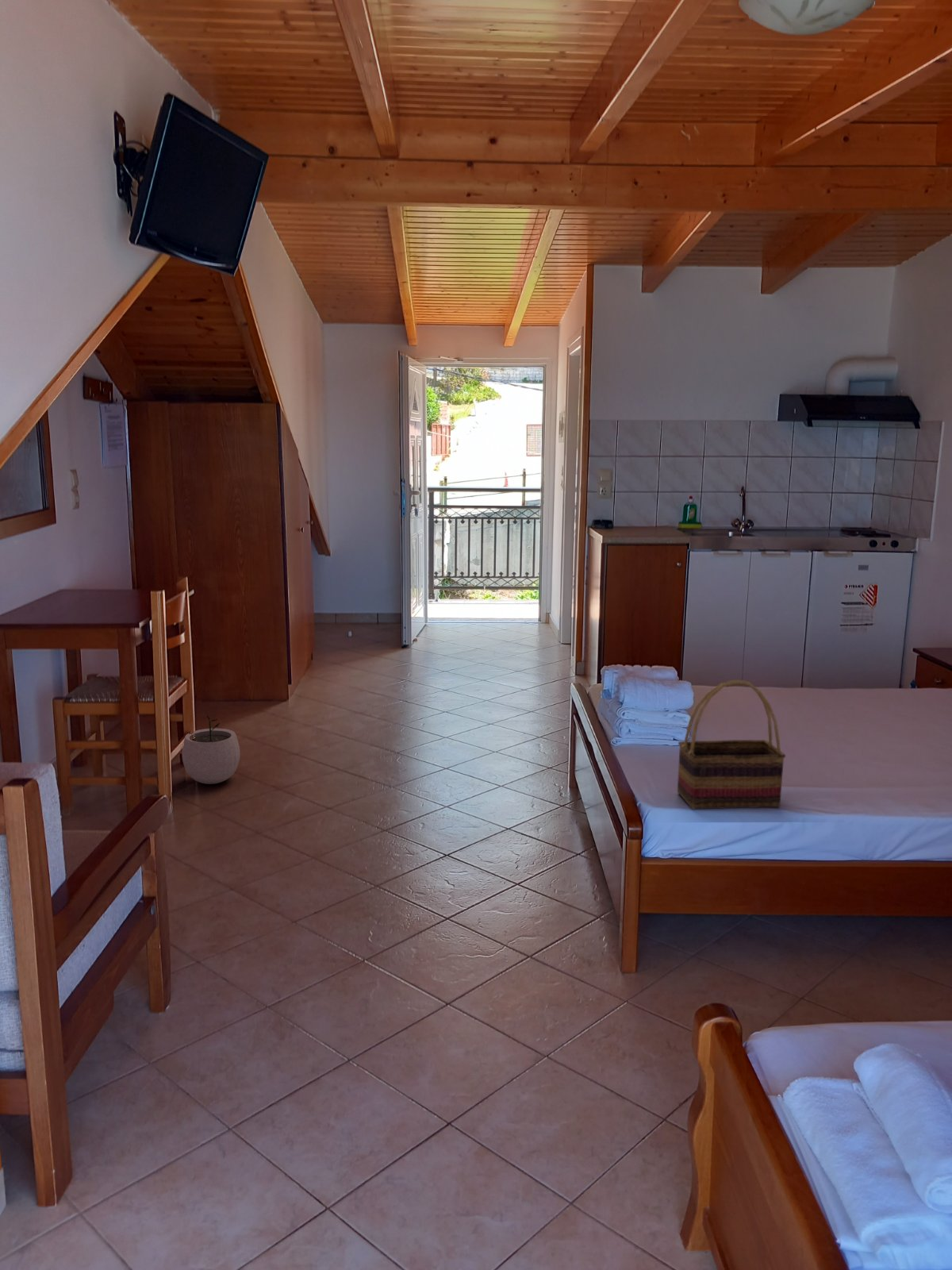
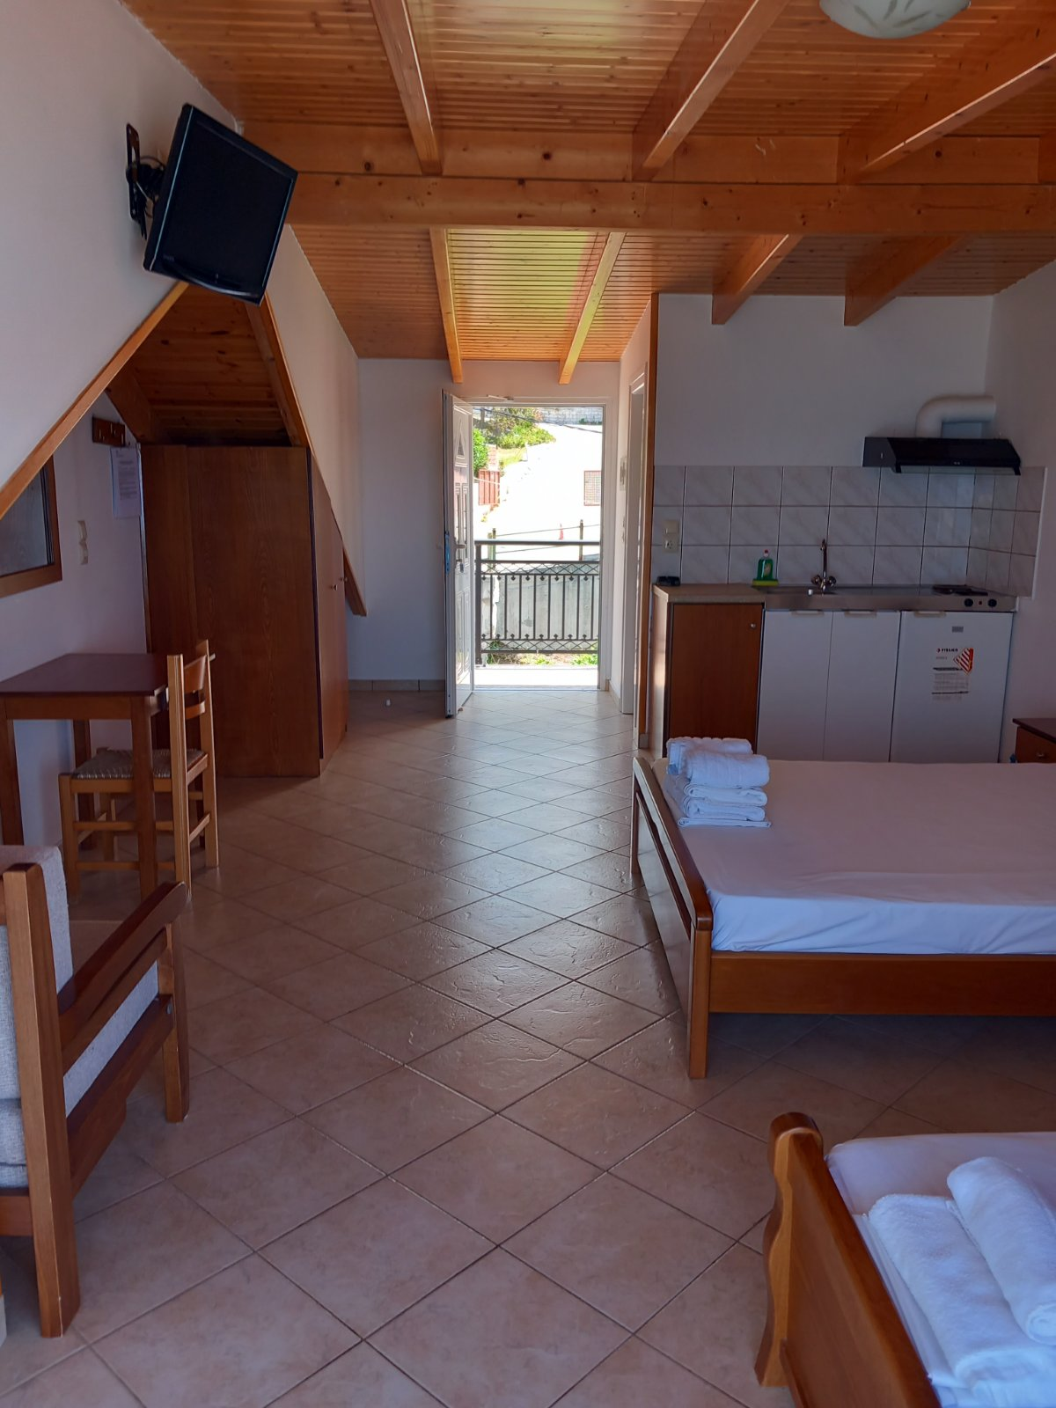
- woven basket (731, 740)
- plant pot (210, 748)
